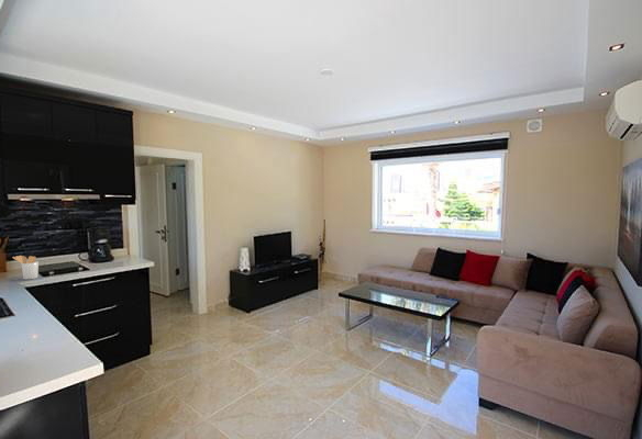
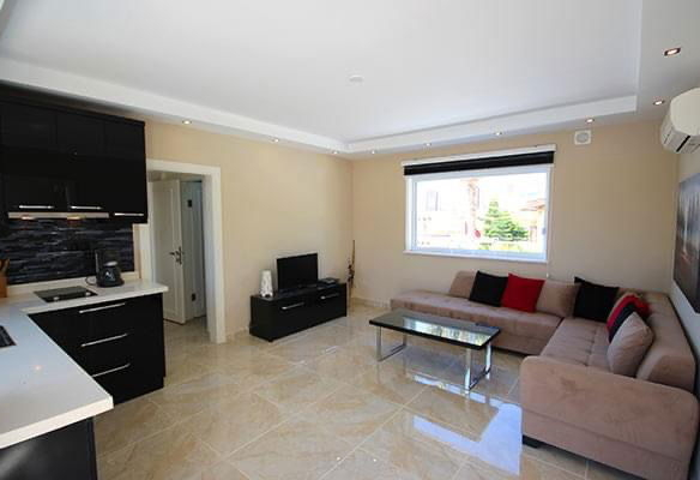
- utensil holder (25, 266)
